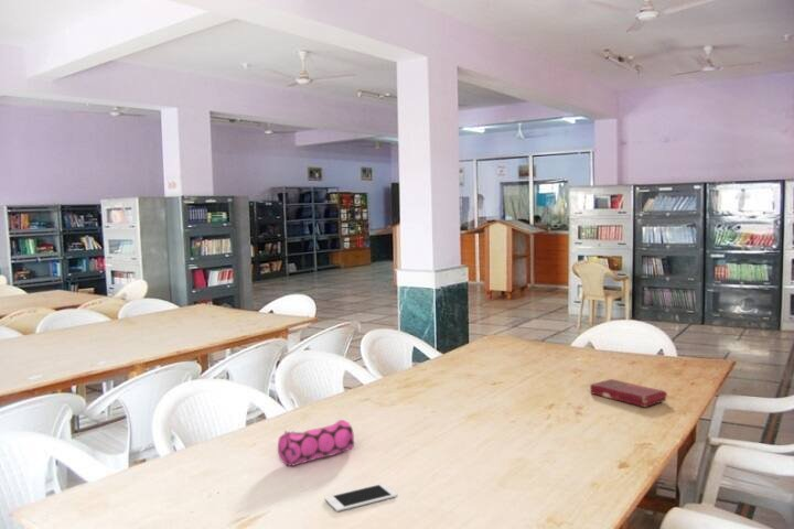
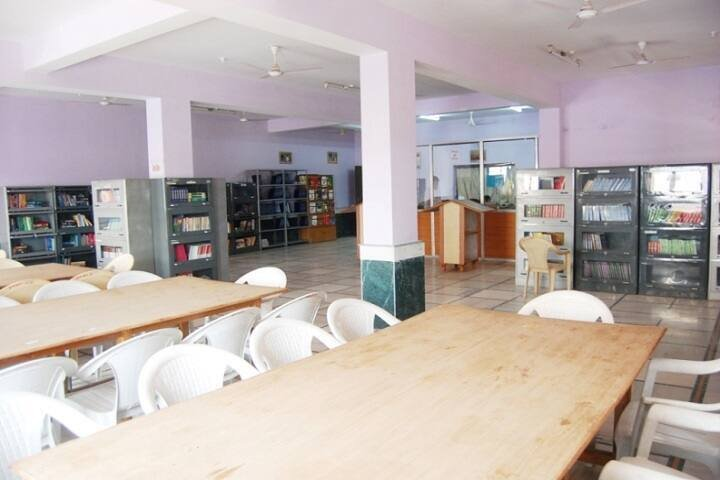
- pencil case (316, 440)
- book (627, 392)
- cell phone (361, 496)
